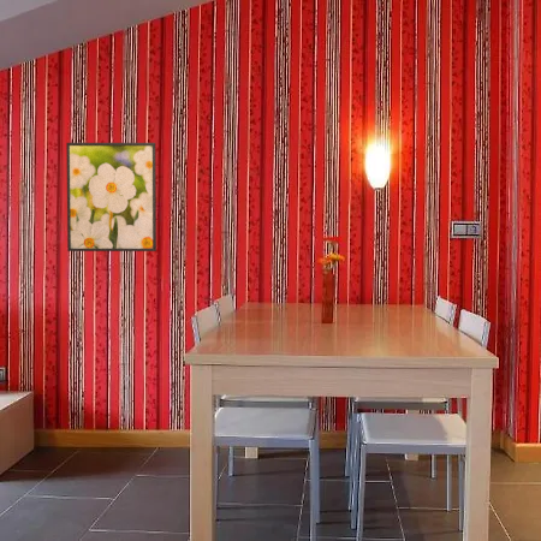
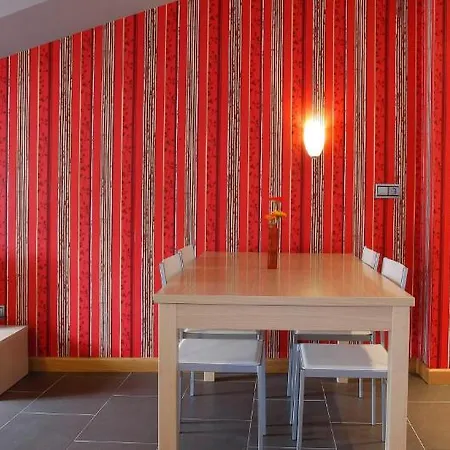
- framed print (111, 197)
